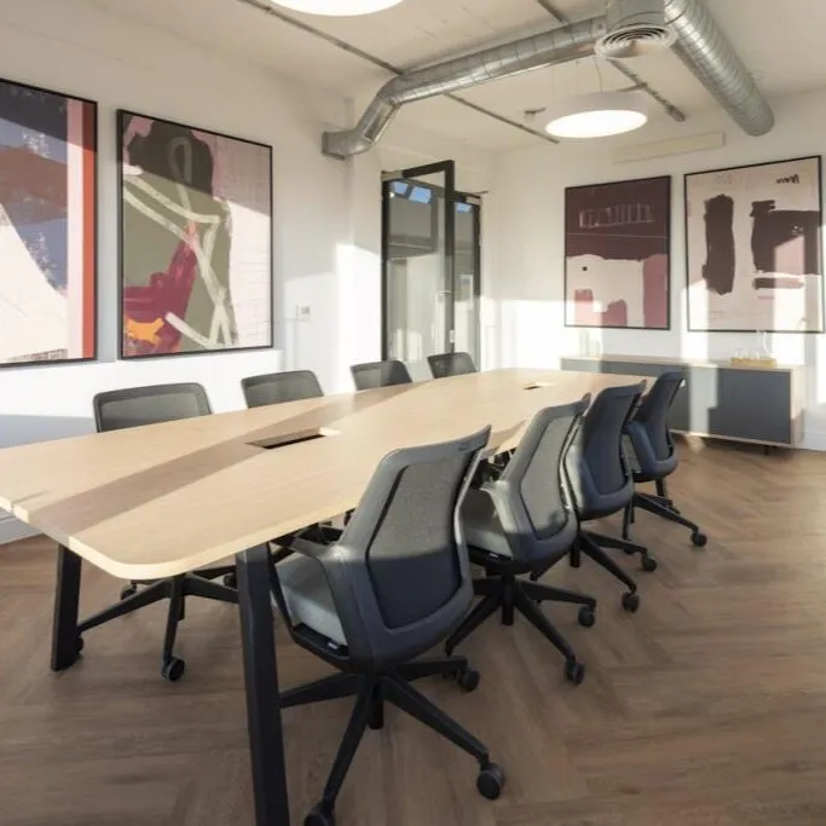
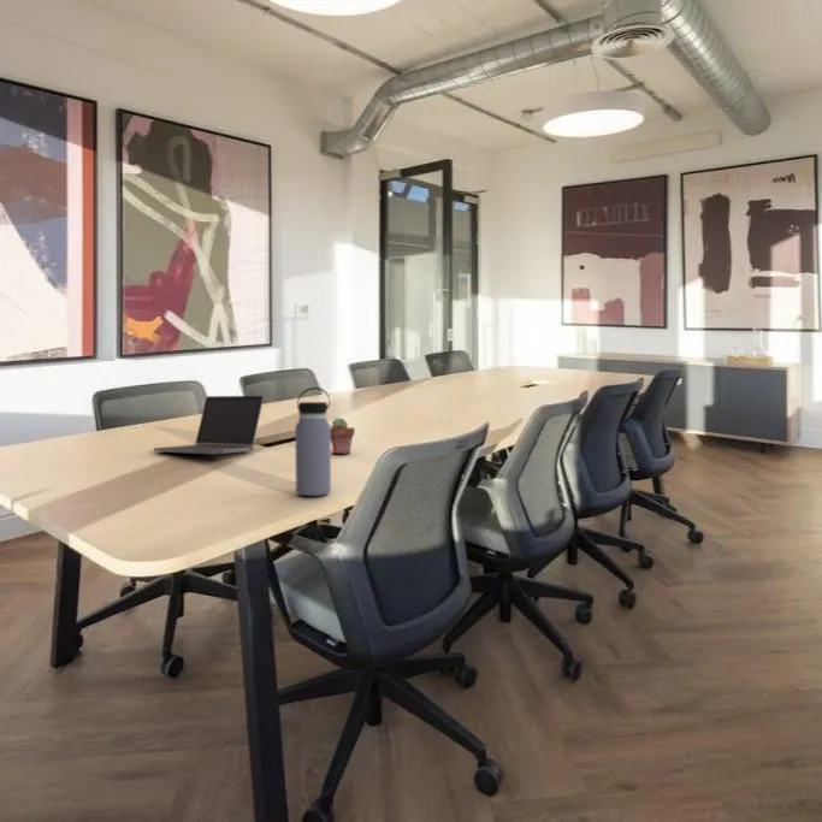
+ laptop computer (209, 422)
+ potted succulent (341, 434)
+ water bottle (313, 440)
